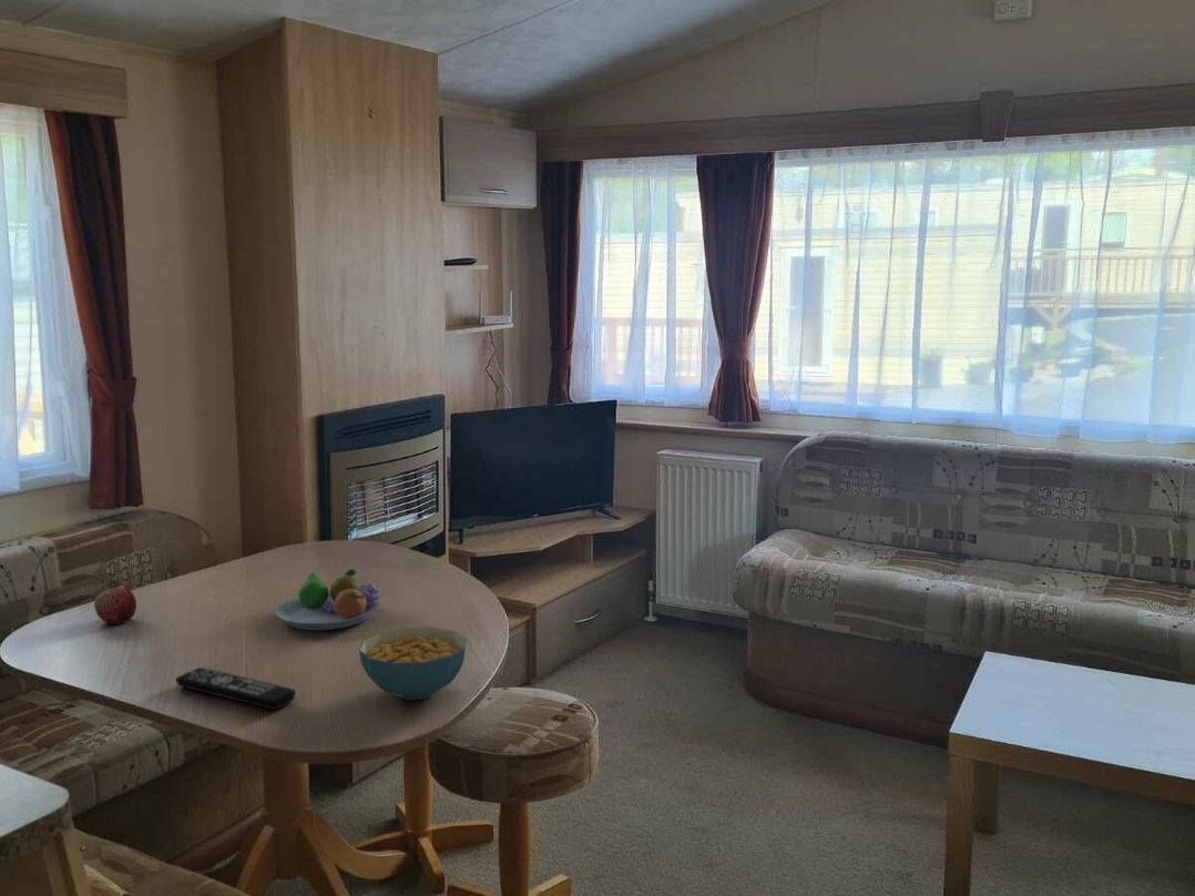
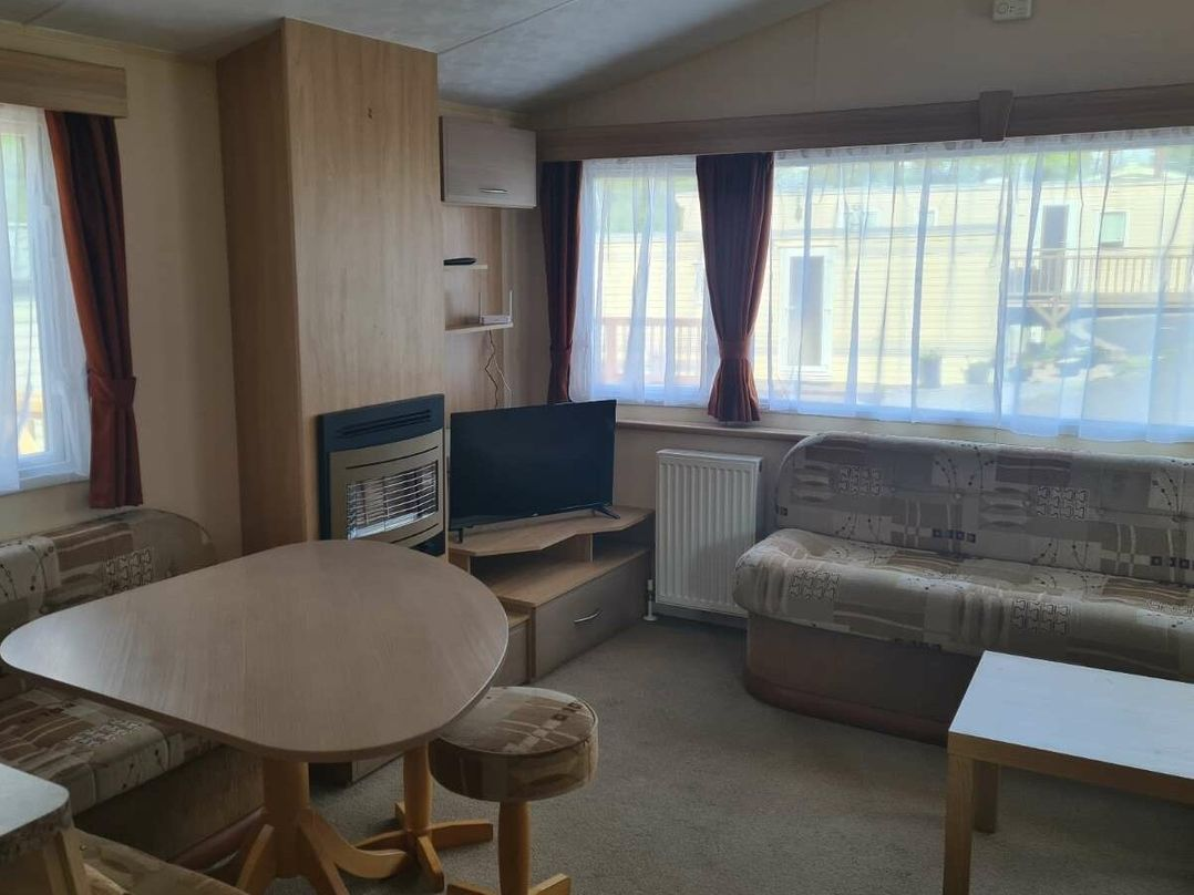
- cereal bowl (413, 669)
- fruit bowl (327, 595)
- apple (115, 603)
- remote control (235, 688)
